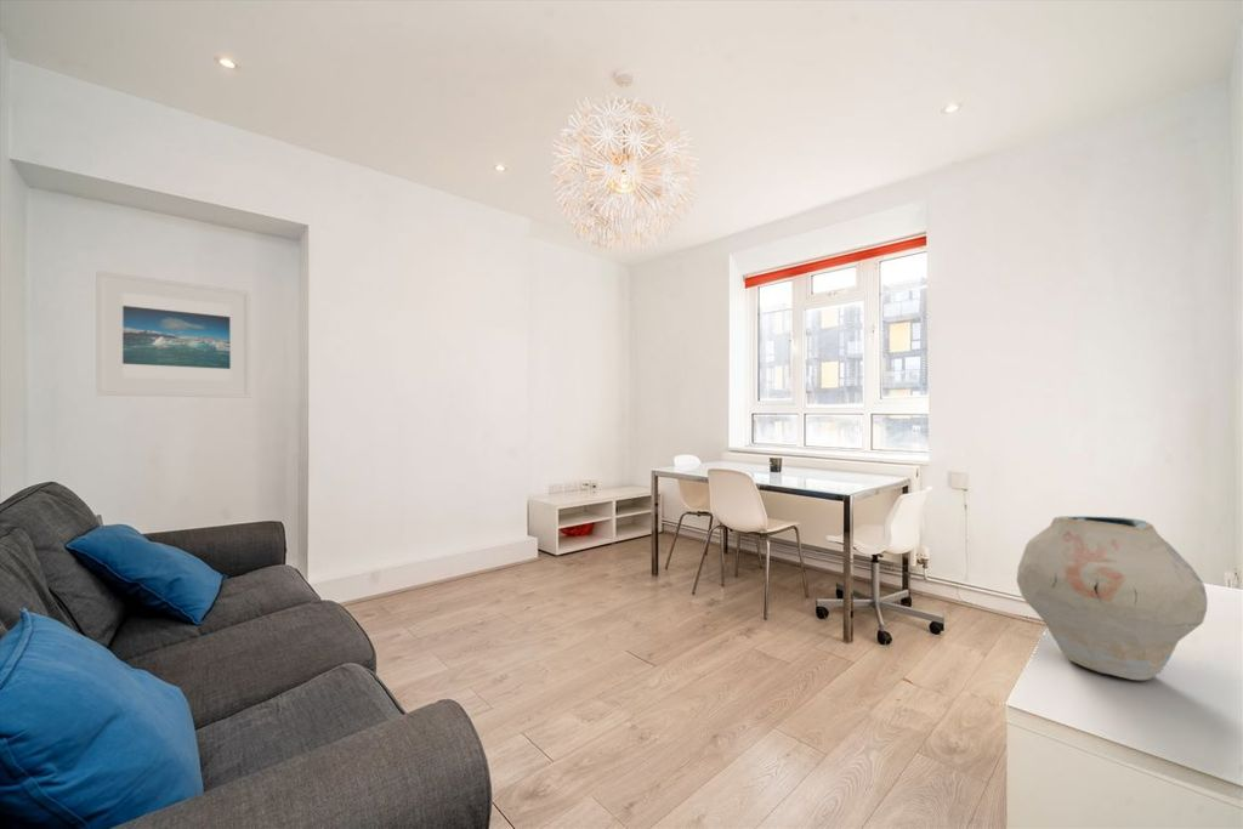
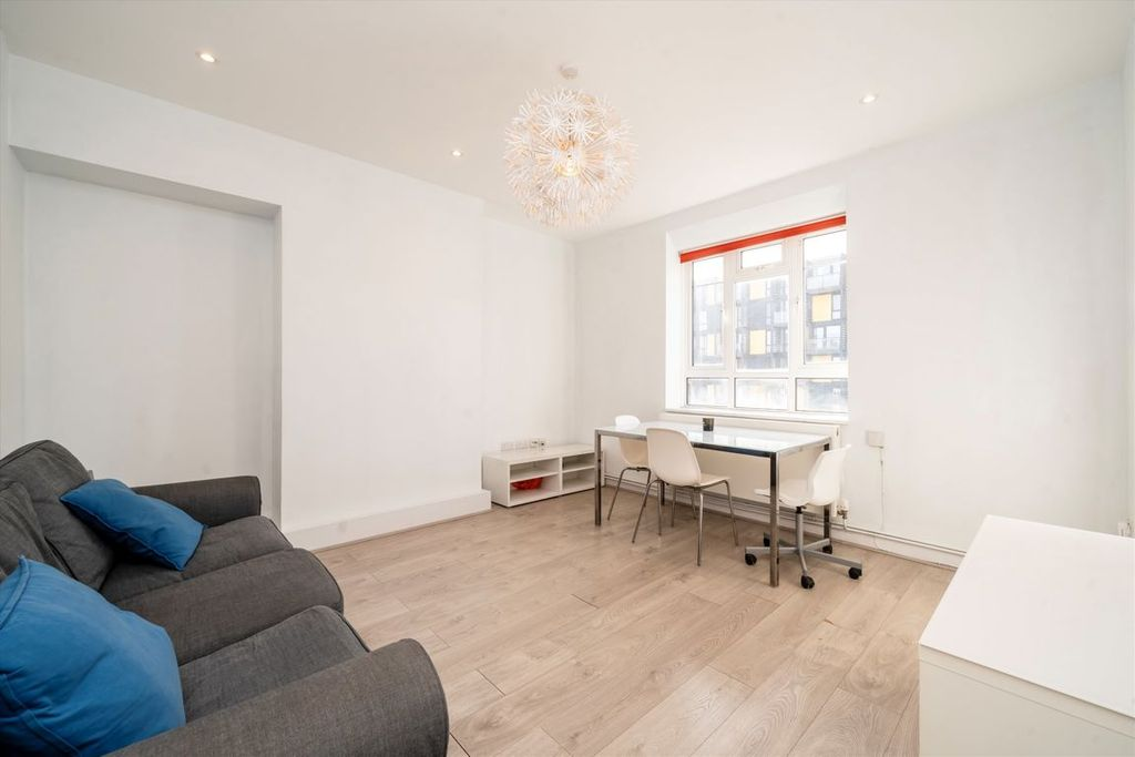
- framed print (178, 339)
- vase (1103, 590)
